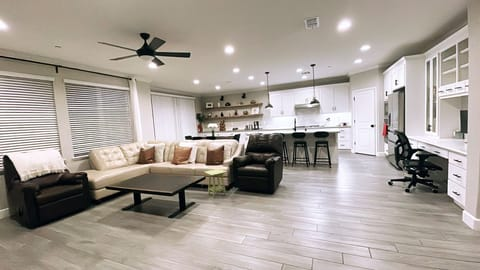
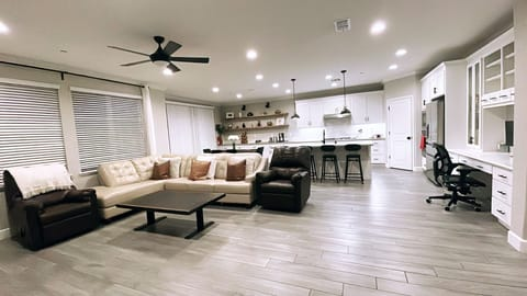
- side table (214, 183)
